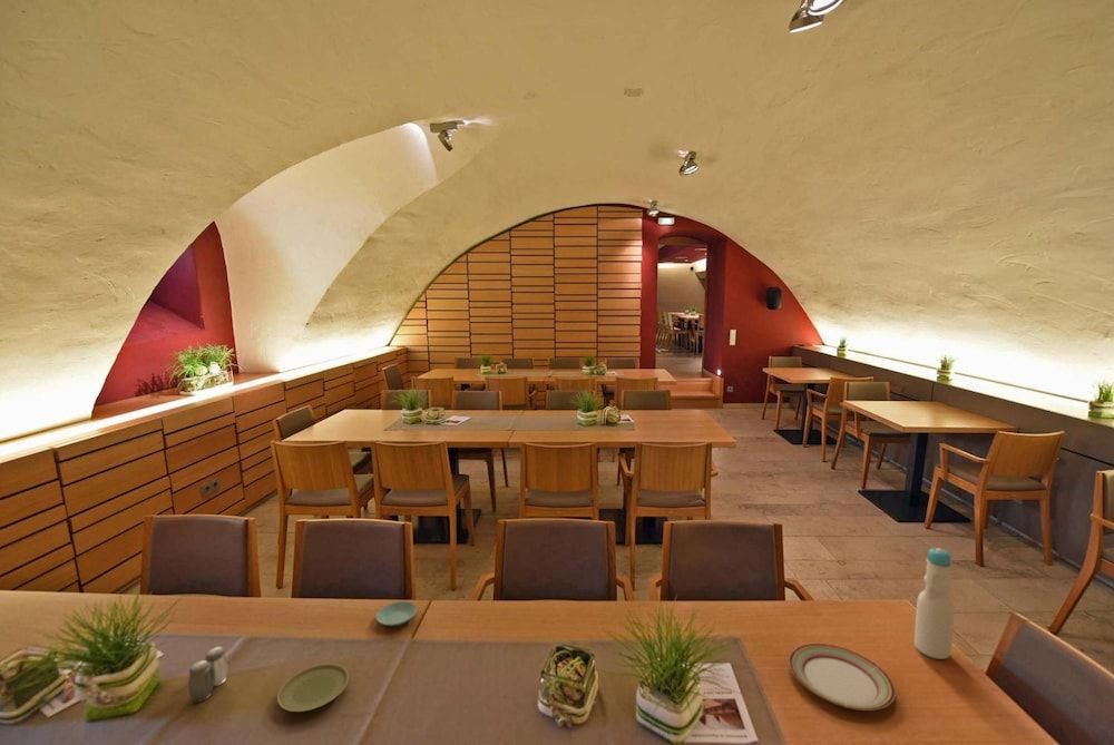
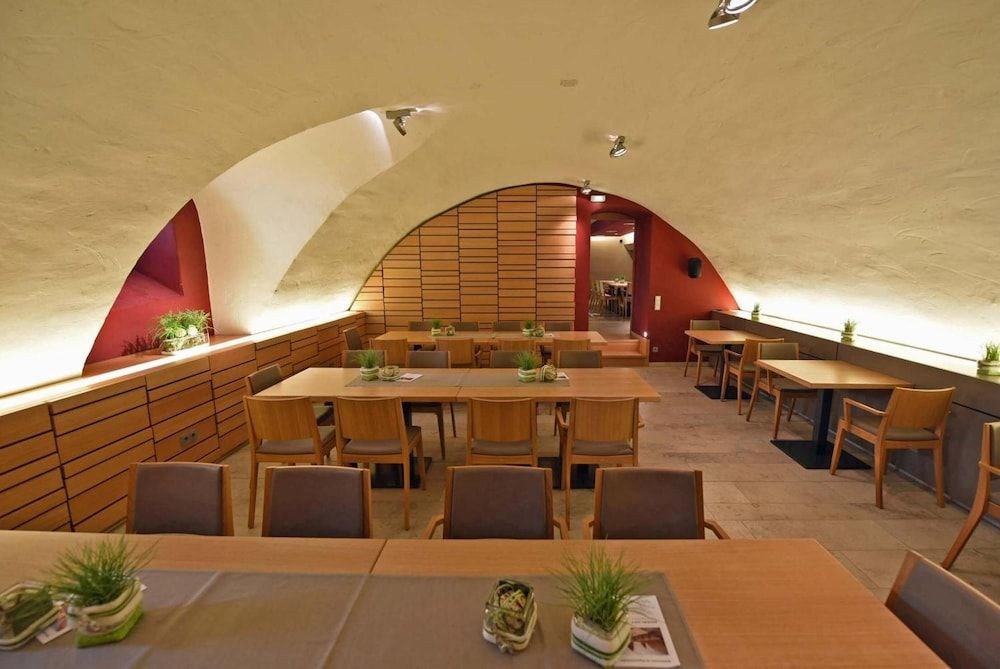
- plate (314, 689)
- salt and pepper shaker (208, 673)
- plate (839, 677)
- bottle (936, 600)
- saucer (397, 615)
